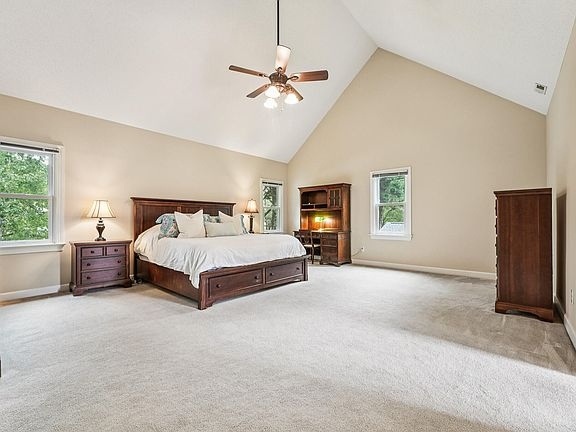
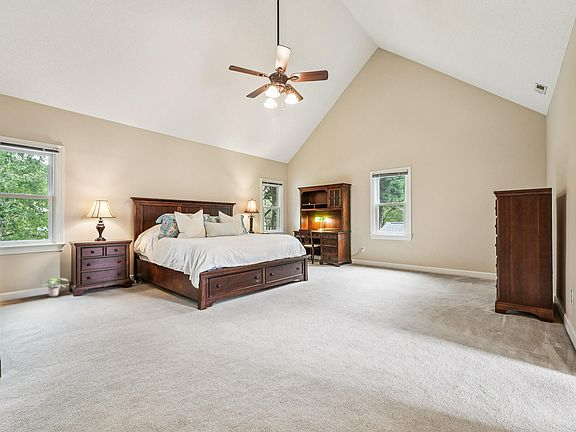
+ potted plant (54, 286)
